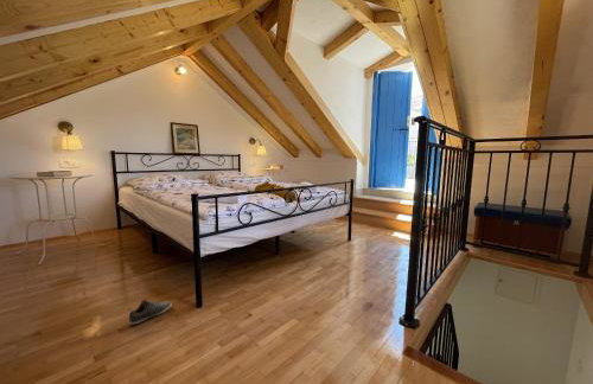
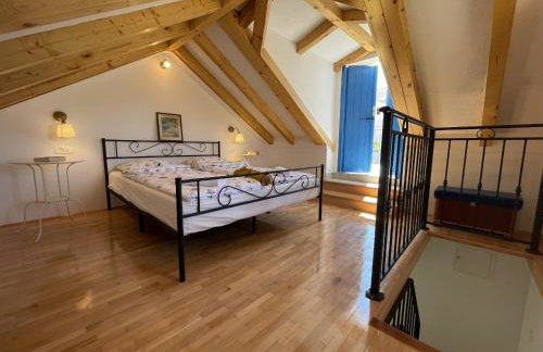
- shoe (151, 307)
